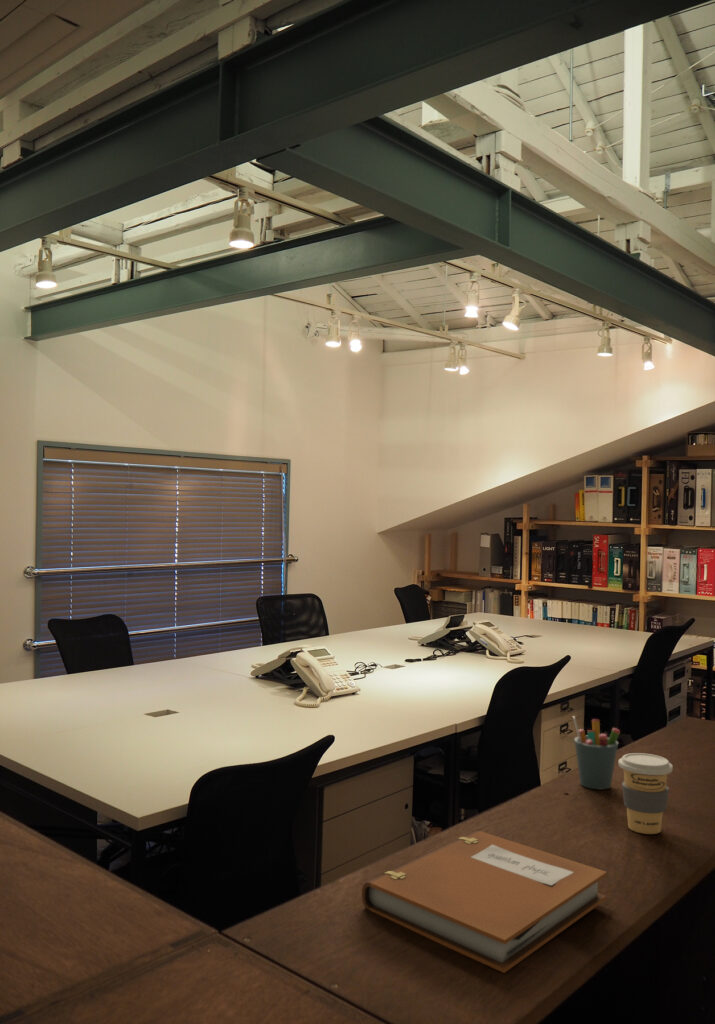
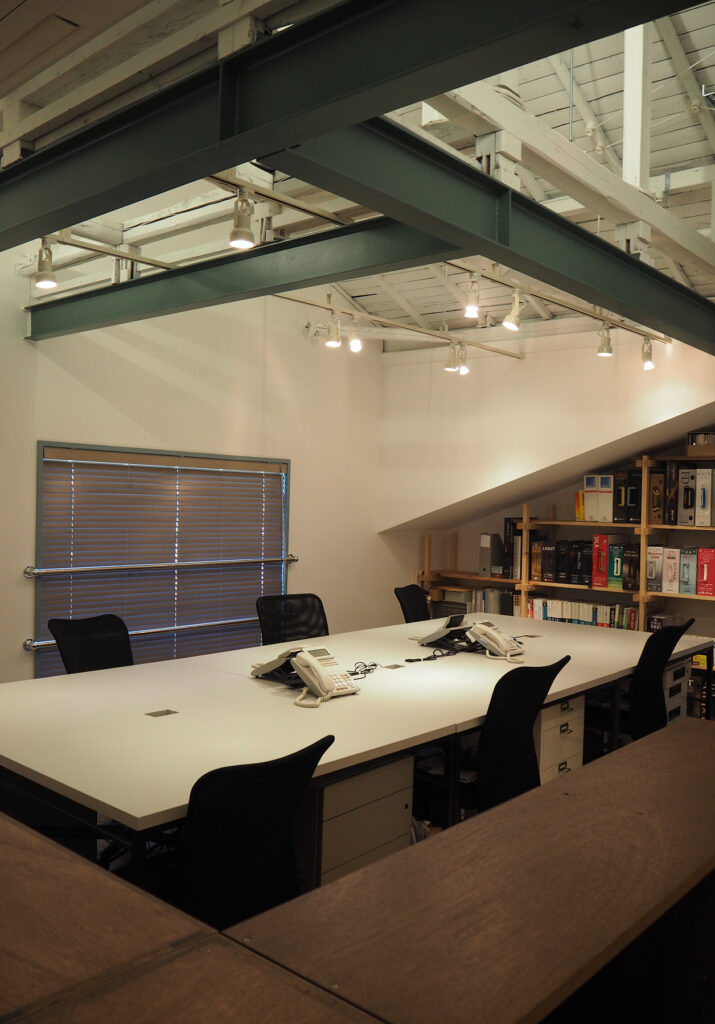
- coffee cup (644, 793)
- pen holder (595, 750)
- notebook (488, 887)
